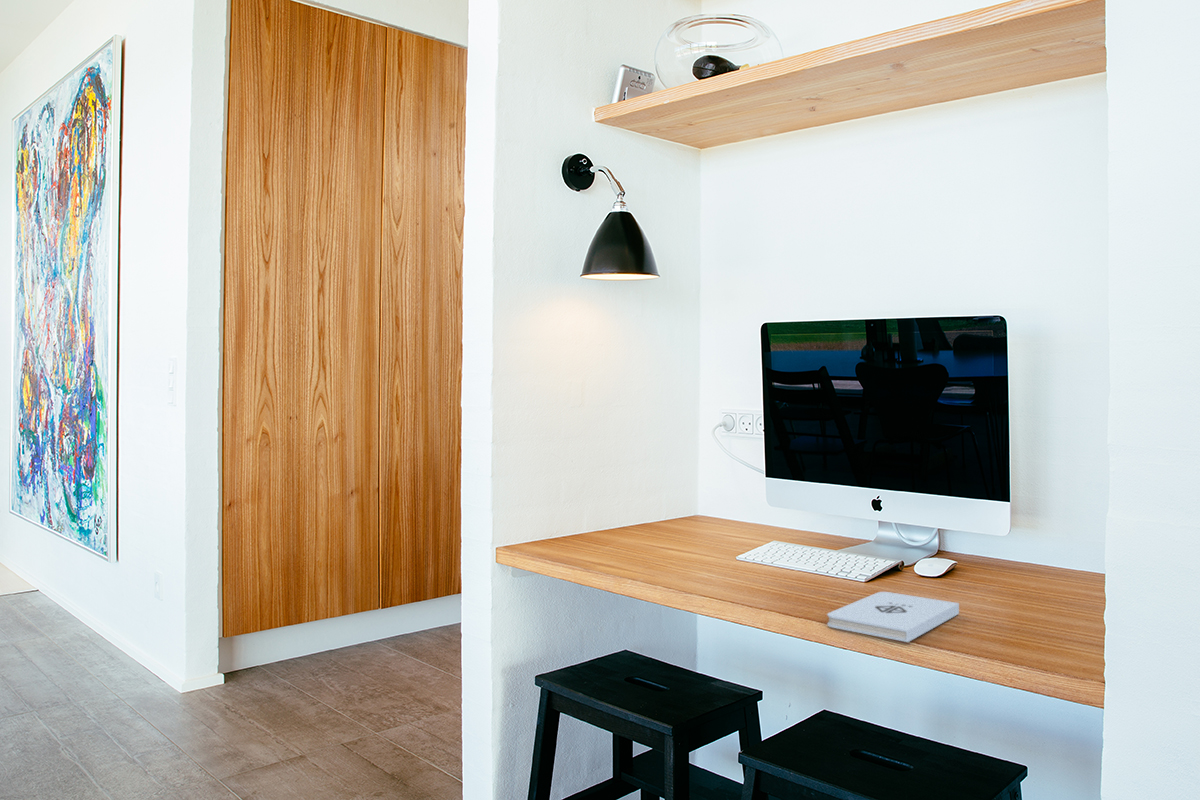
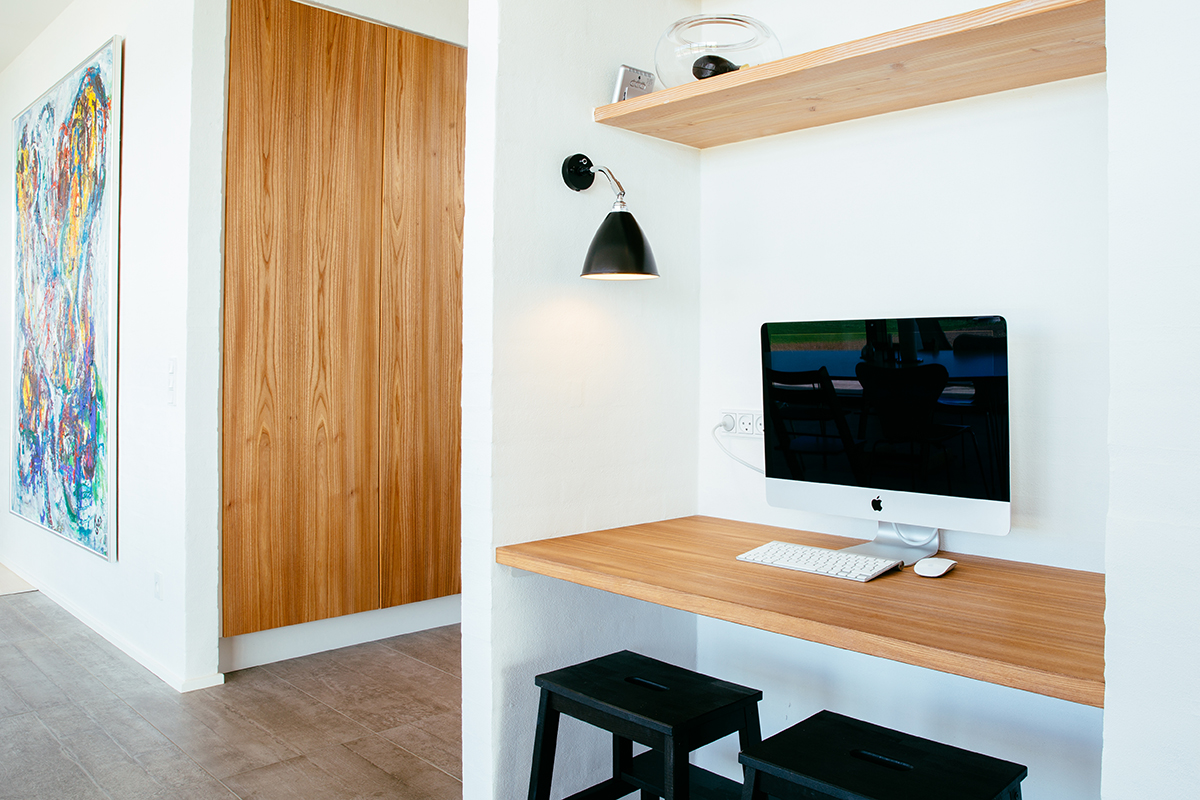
- notepad (893, 614)
